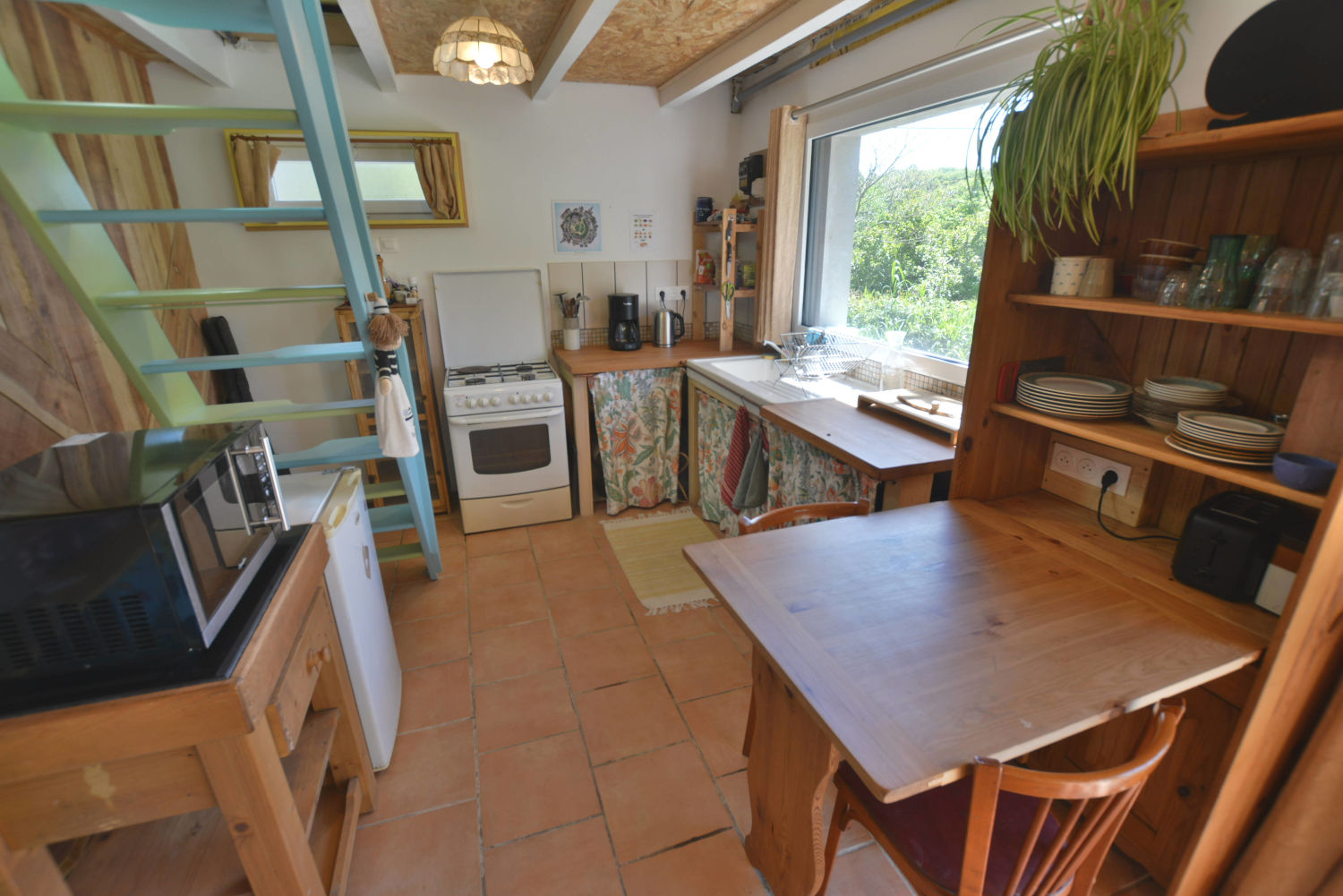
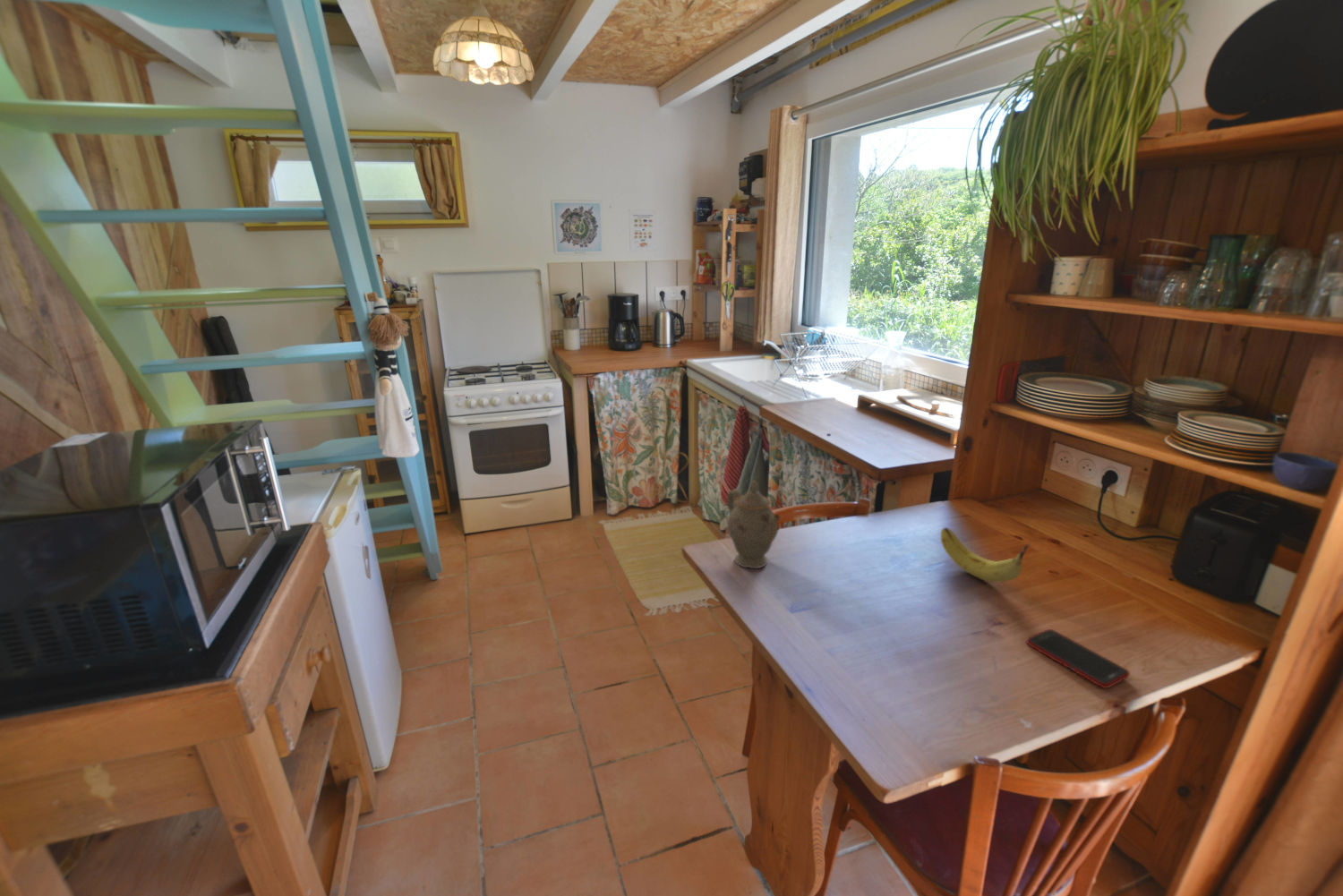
+ chinaware (752, 522)
+ cell phone (1075, 657)
+ fruit (979, 556)
